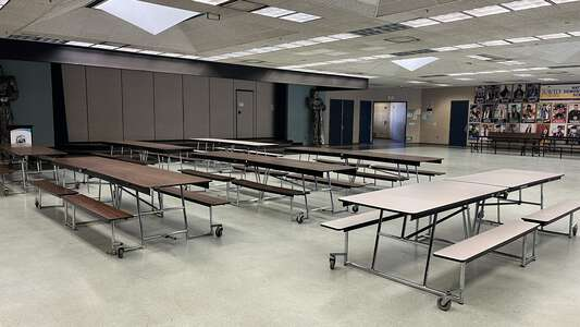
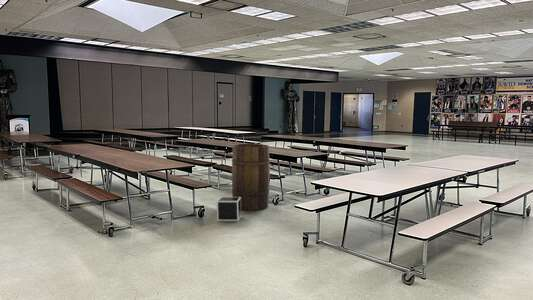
+ speaker (229, 208)
+ wooden barrel (250, 175)
